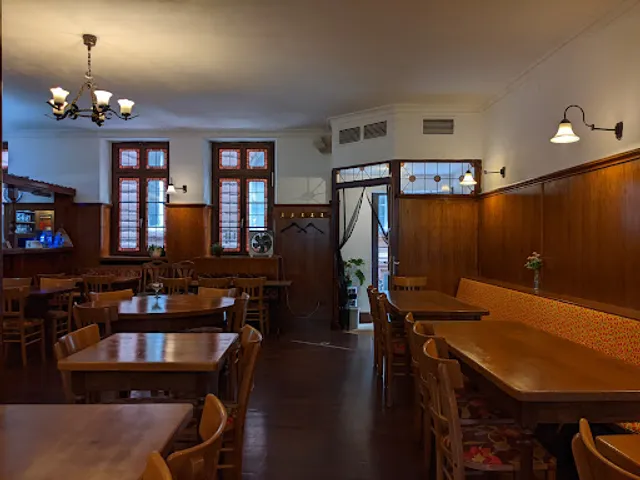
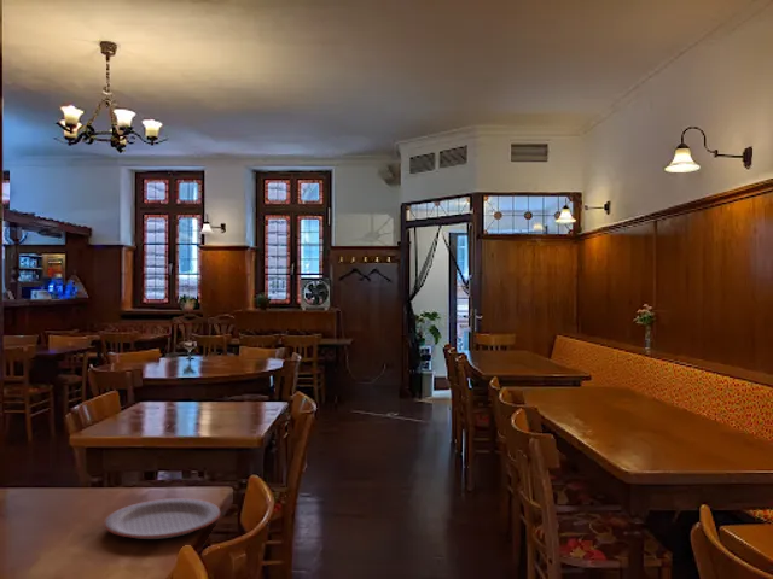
+ plate (163, 520)
